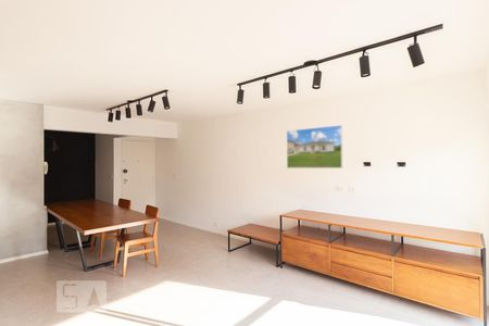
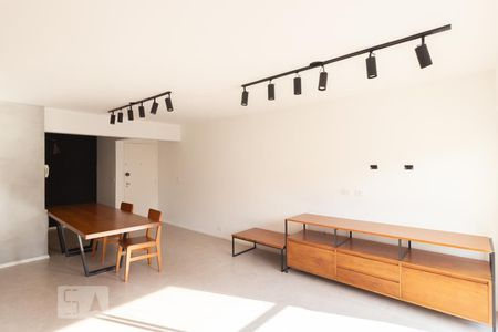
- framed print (312, 148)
